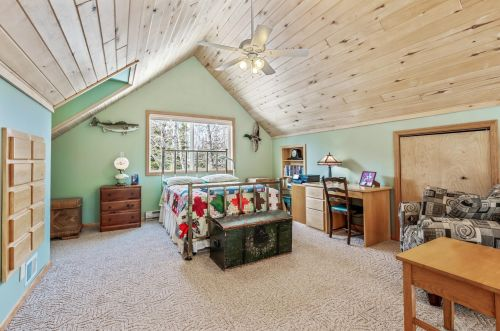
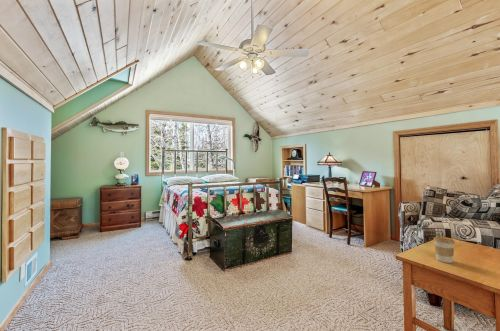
+ coffee cup (444, 248)
